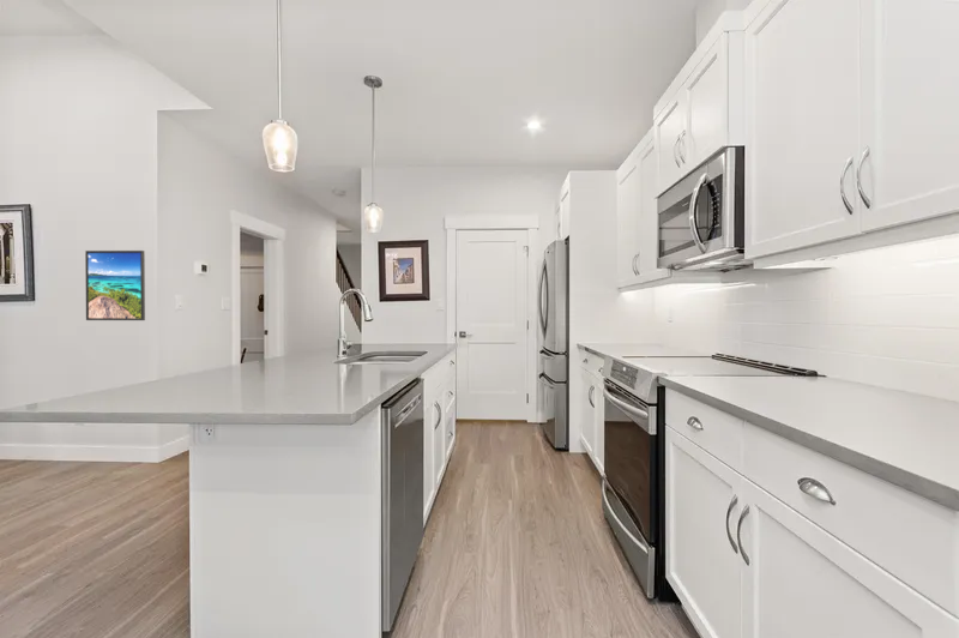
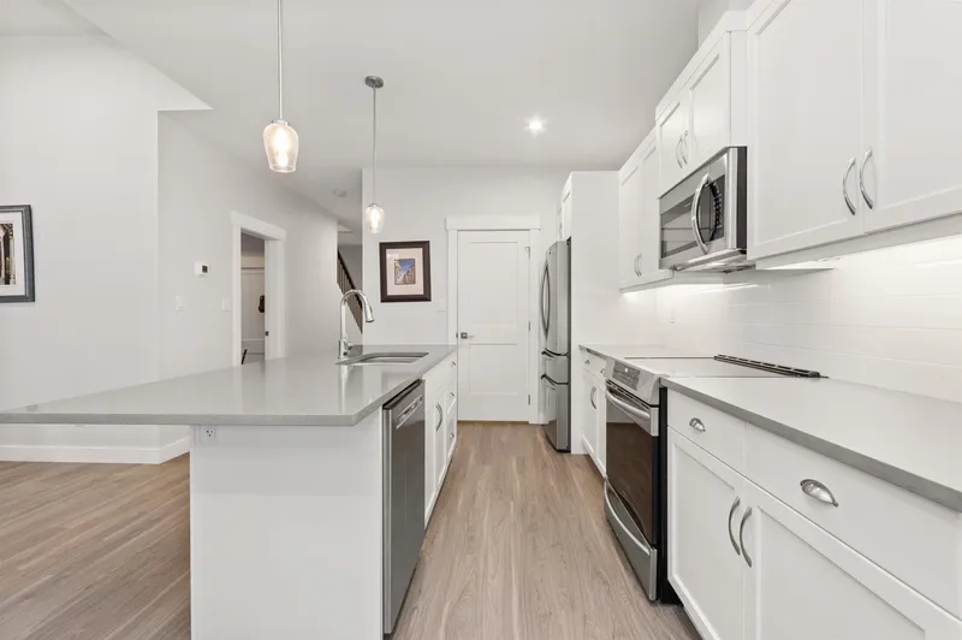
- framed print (115, 285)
